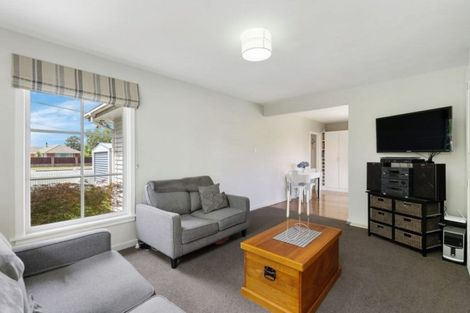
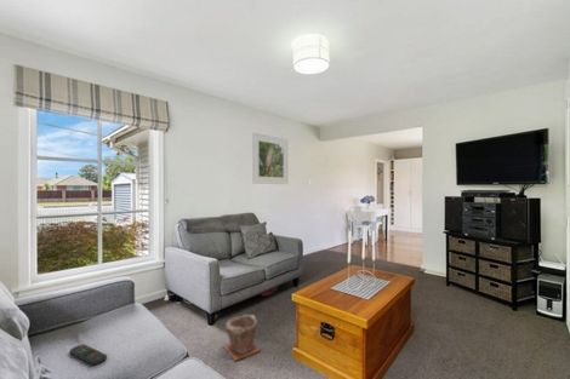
+ plant pot (241, 334)
+ remote control (87, 354)
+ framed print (270, 160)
